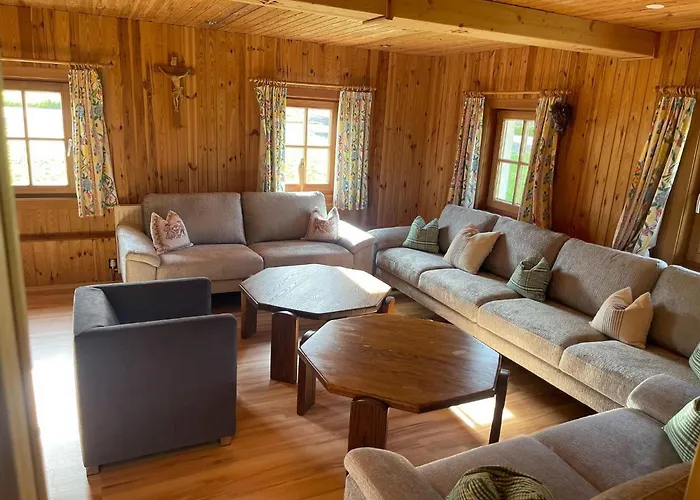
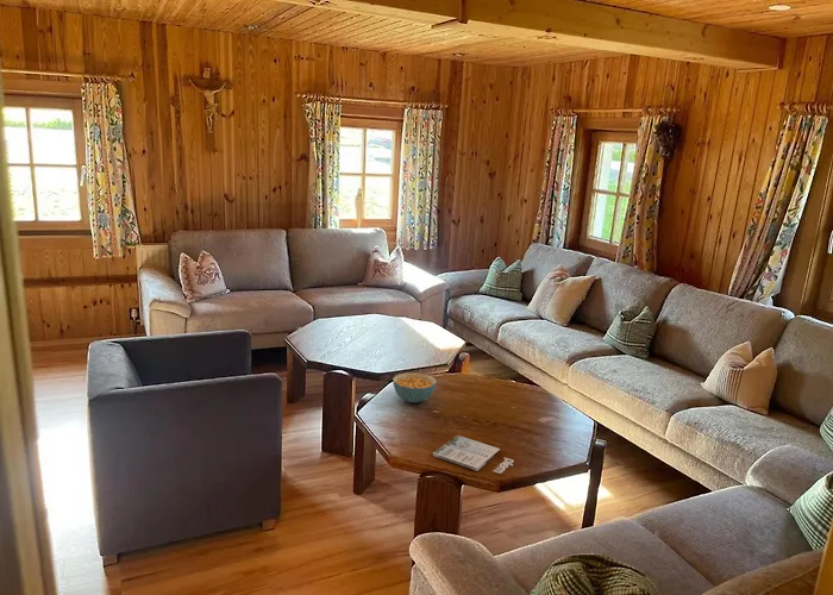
+ magazine (476, 455)
+ cereal bowl (413, 390)
